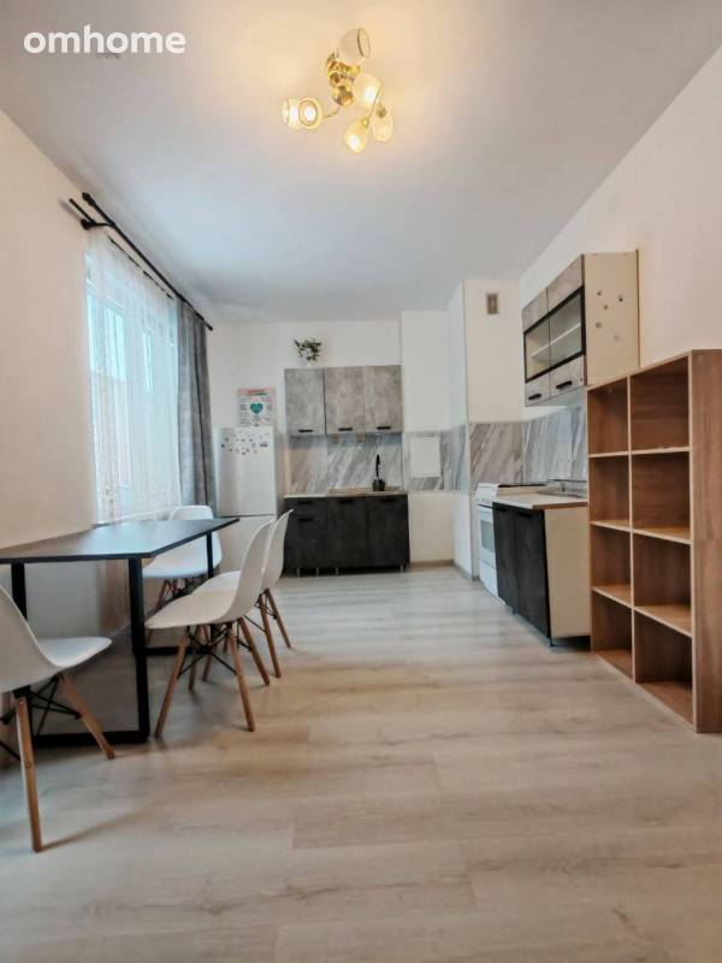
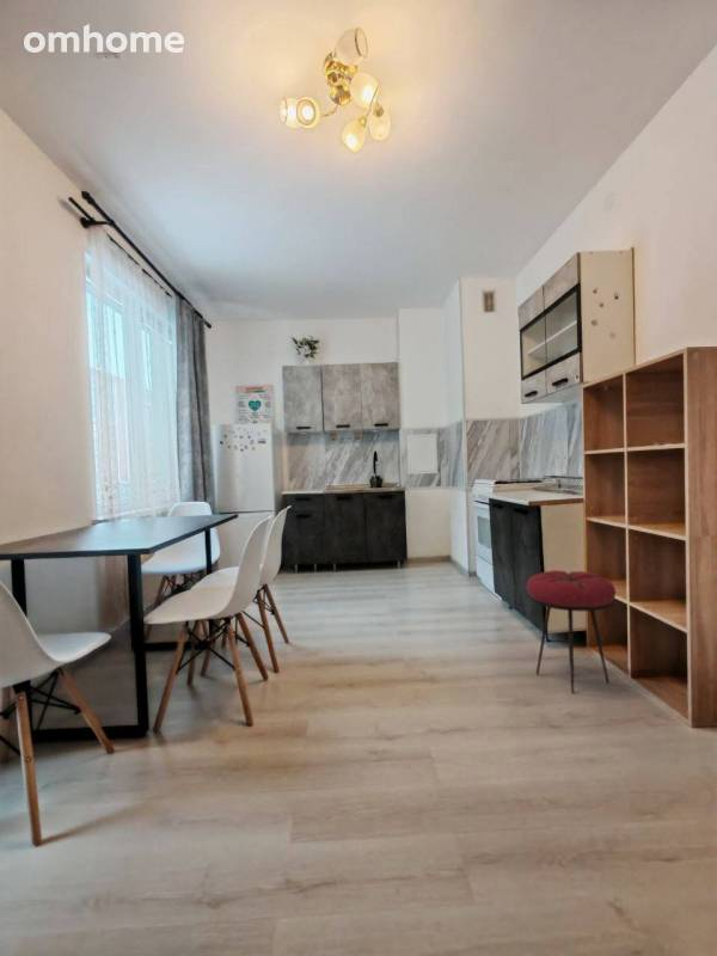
+ stool (570, 626)
